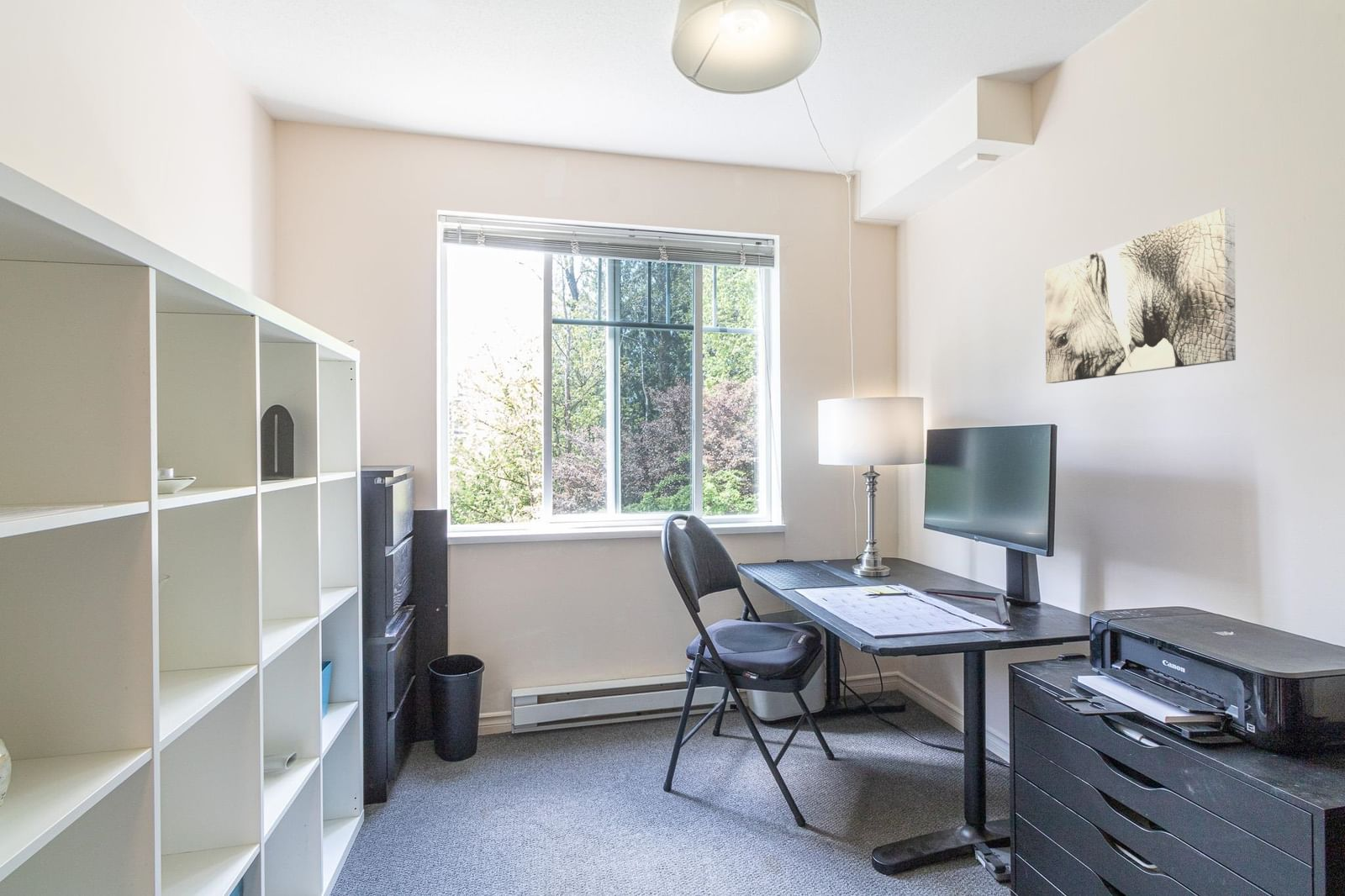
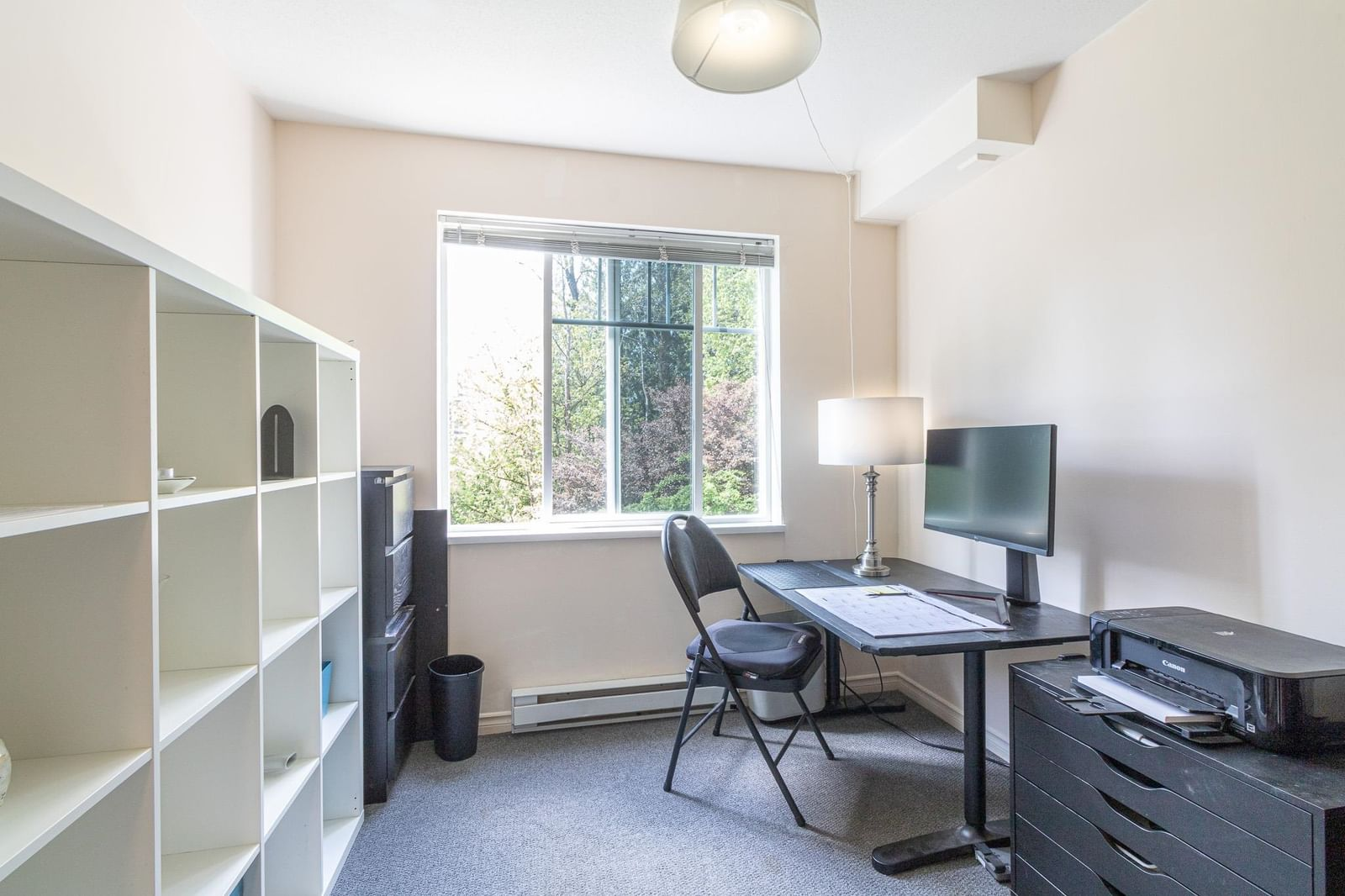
- wall art (1126, 308)
